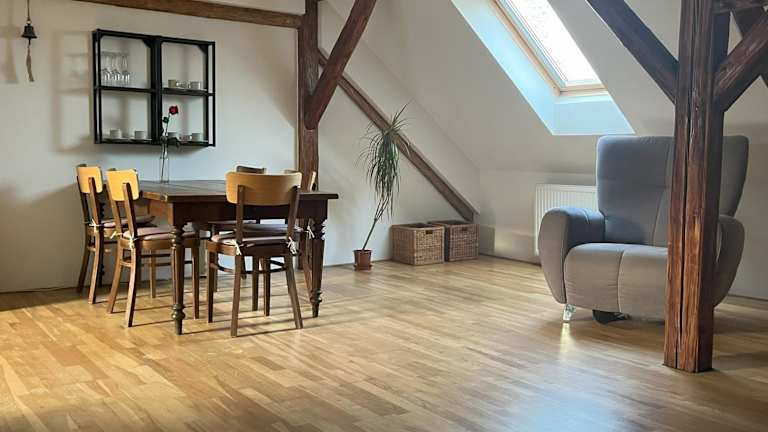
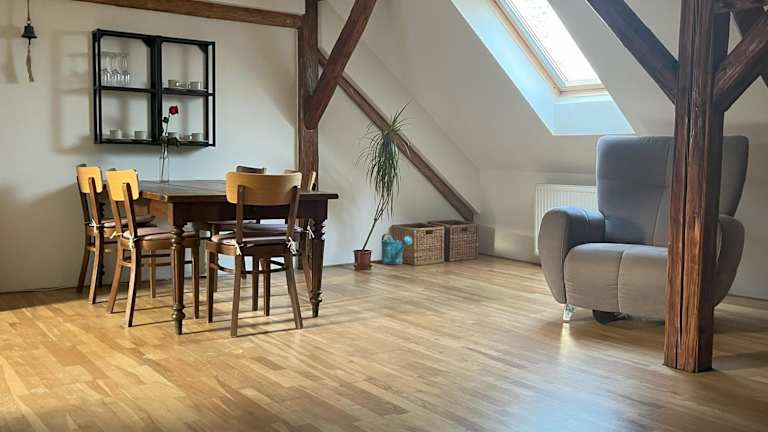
+ watering can (396, 249)
